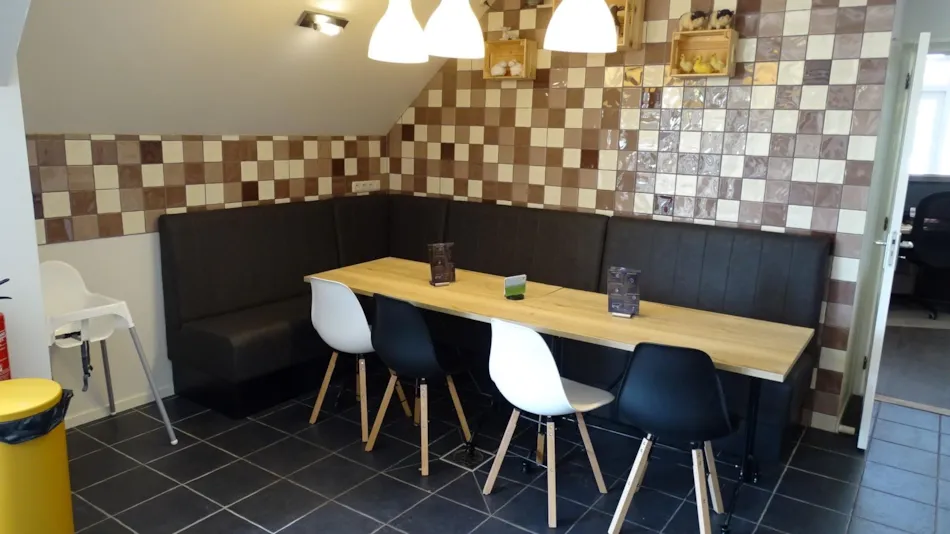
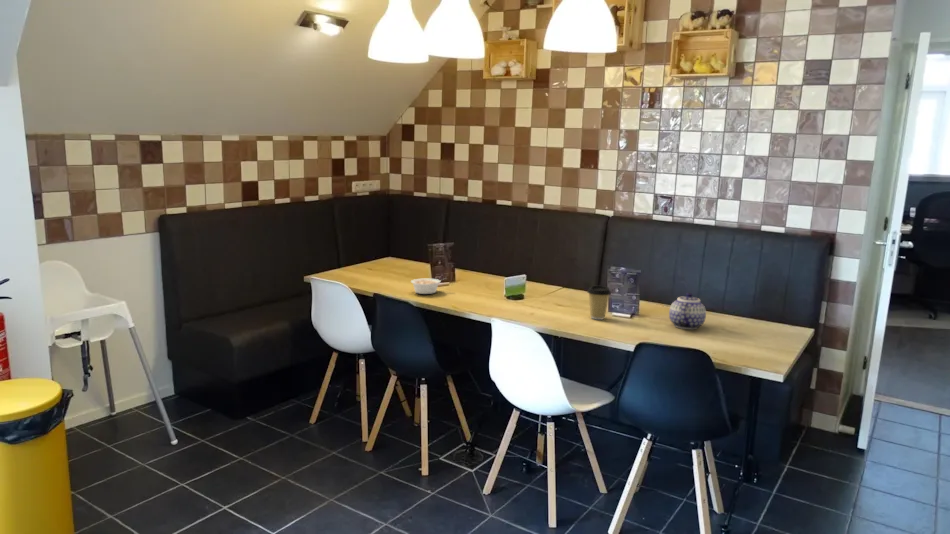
+ teapot (687, 309)
+ coffee cup (598, 302)
+ legume (426, 285)
